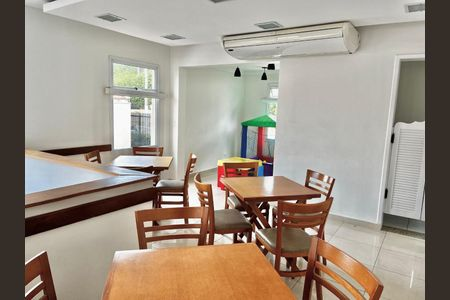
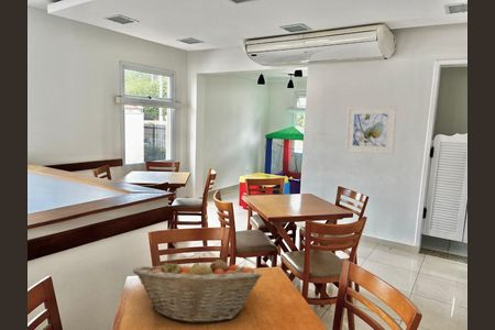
+ fruit basket (198, 280)
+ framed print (370, 130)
